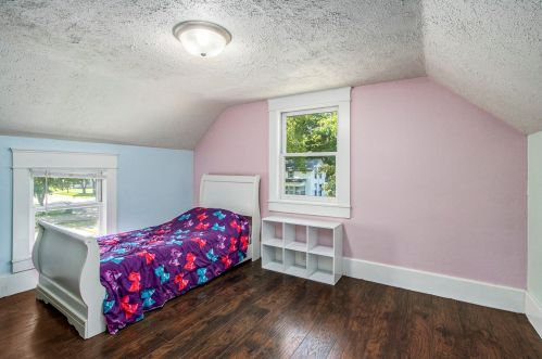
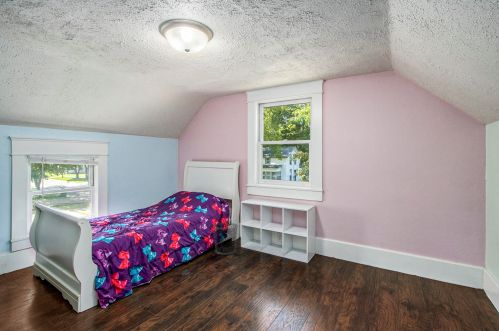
+ waste bin (226, 238)
